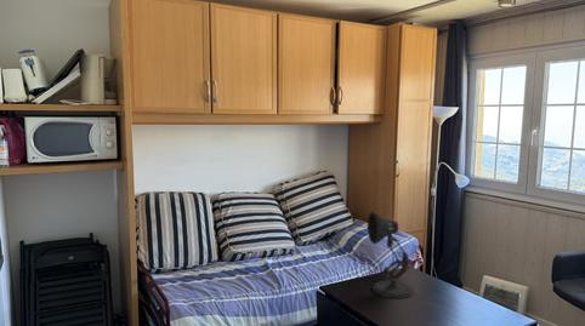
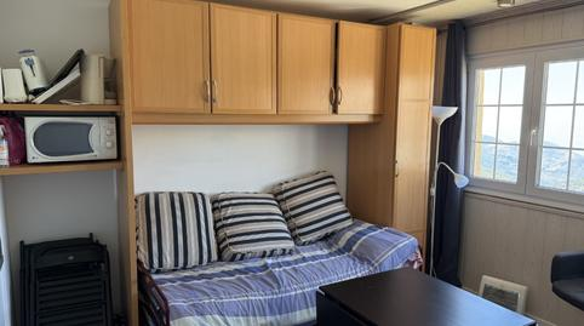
- desk lamp (392, 251)
